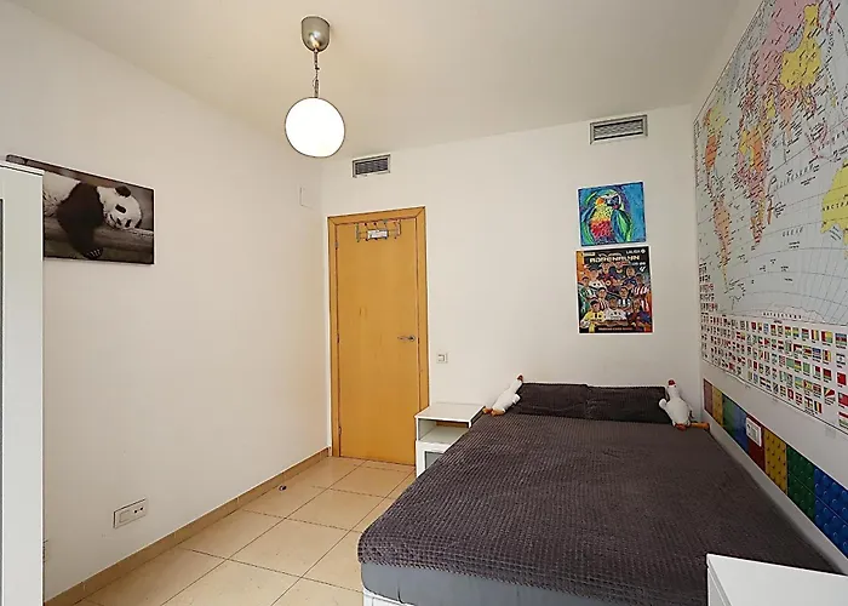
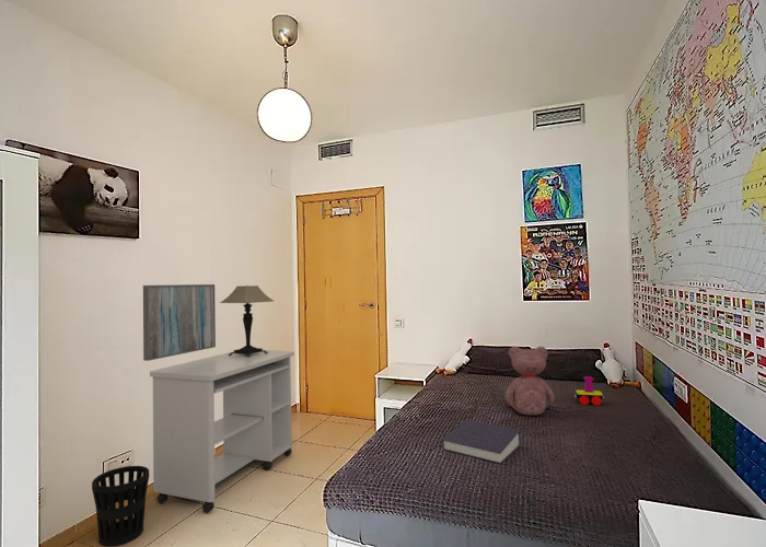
+ book (481, 439)
+ toy train (589, 389)
+ wall art (182, 318)
+ teddy bear (526, 377)
+ desk (230, 417)
+ wastebasket (121, 504)
+ table lamp (247, 319)
